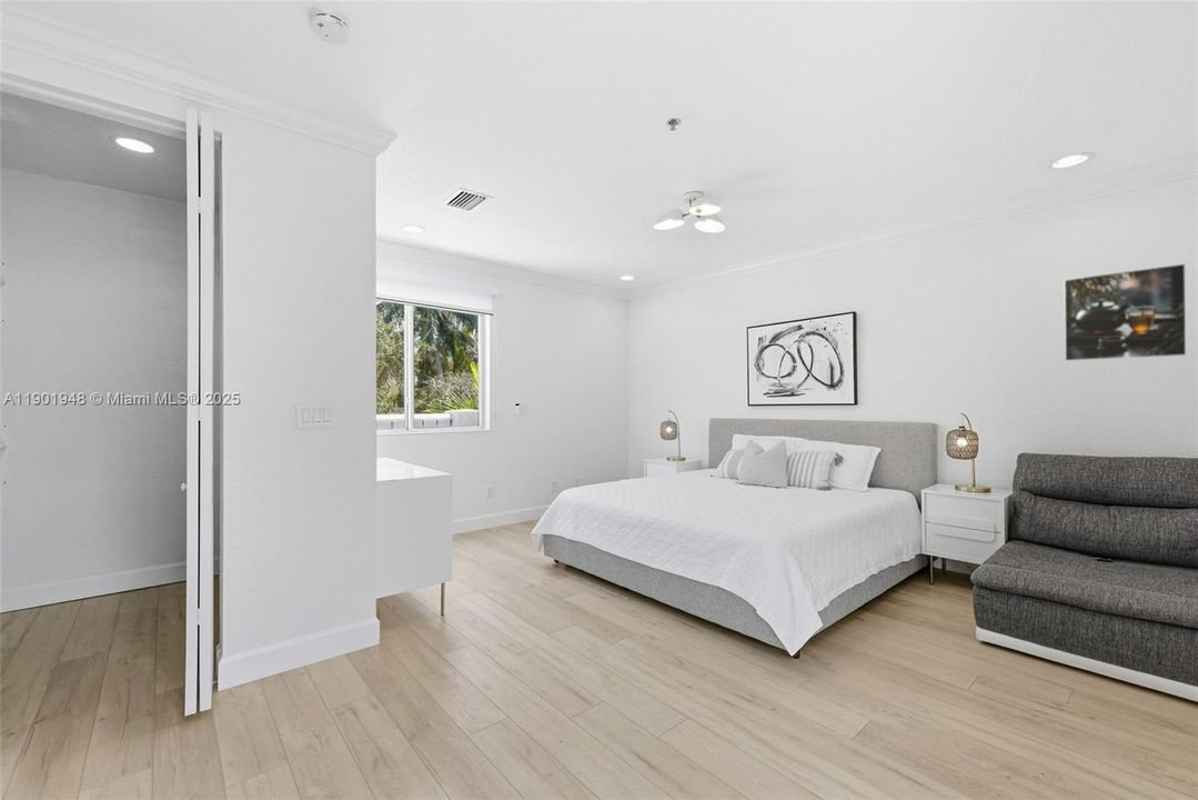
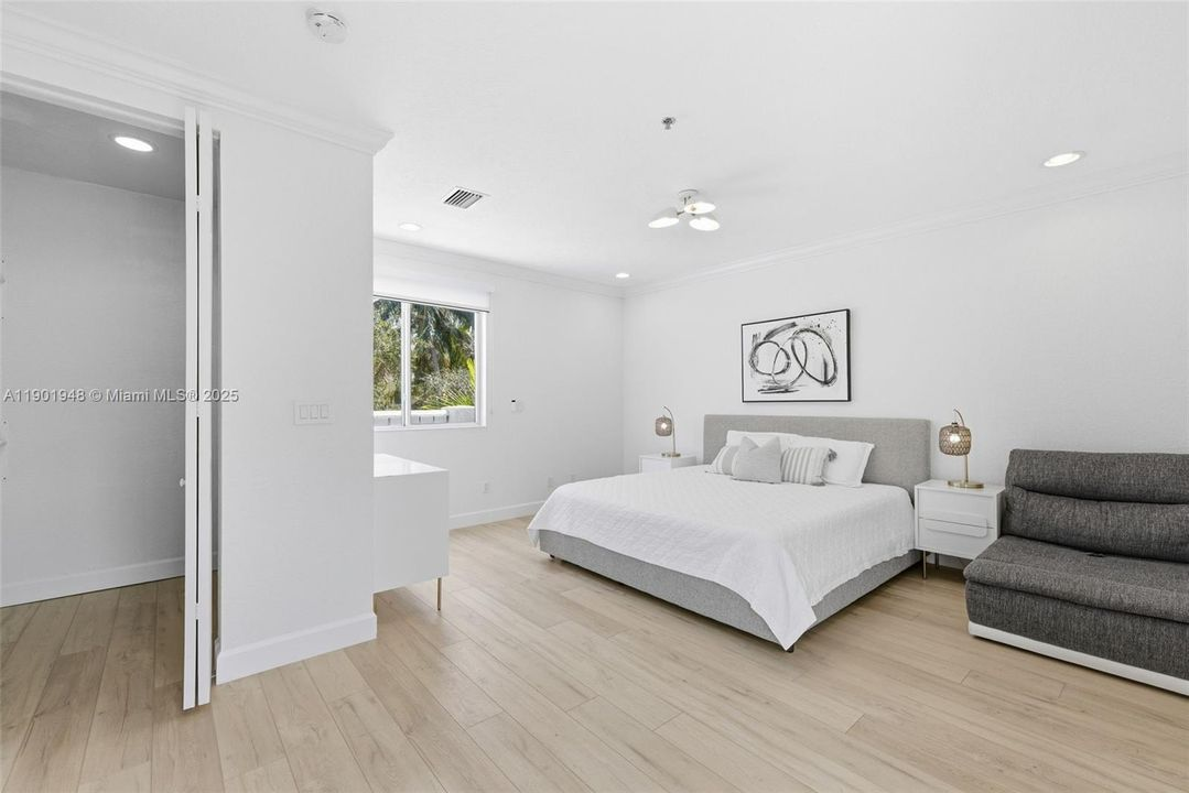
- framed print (1121, 314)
